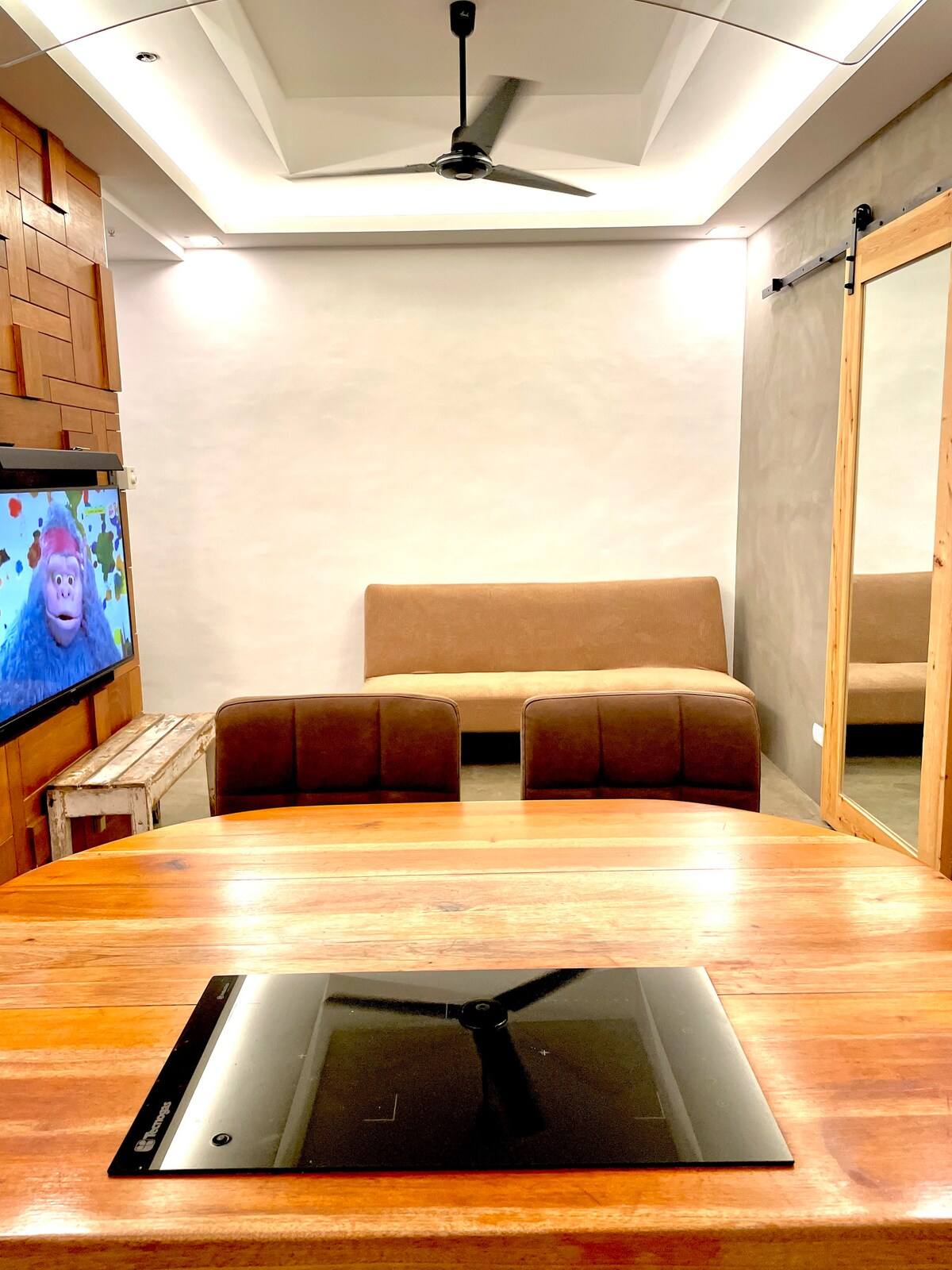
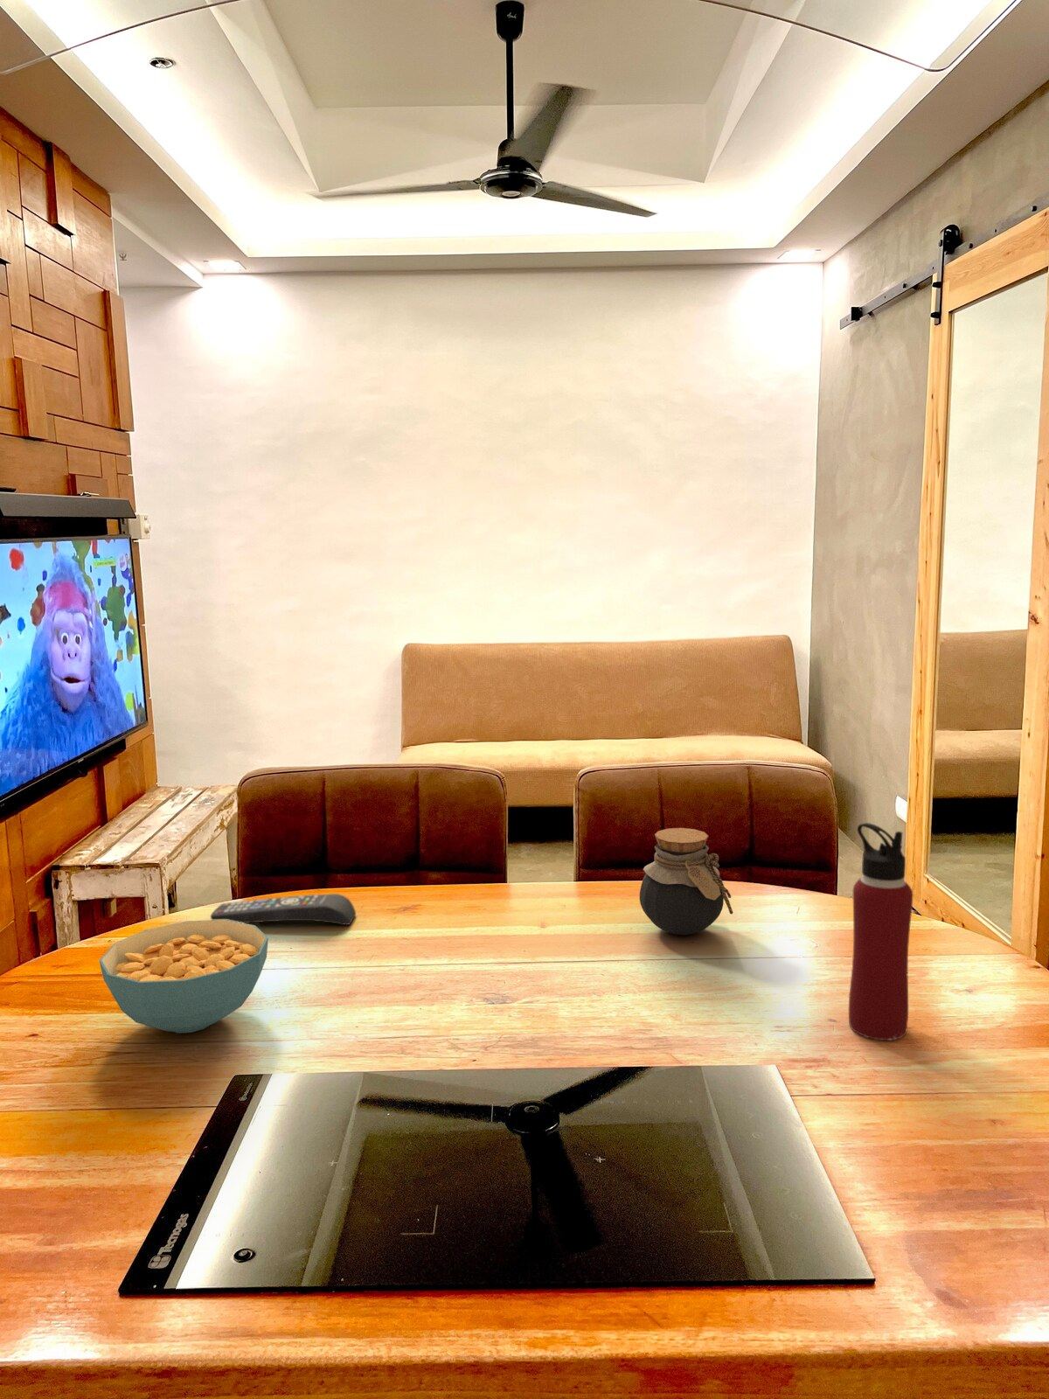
+ water bottle (880, 929)
+ jar (683, 883)
+ cereal bowl (188, 985)
+ remote control (283, 910)
